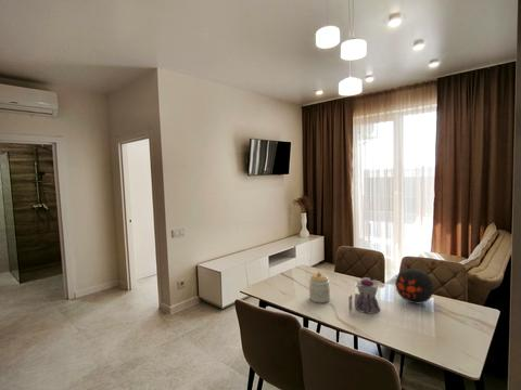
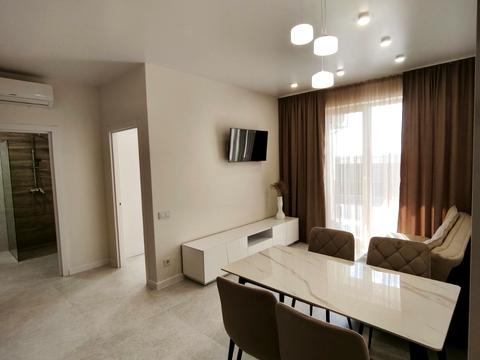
- jar (319, 285)
- teapot (365, 295)
- decorative ball (414, 285)
